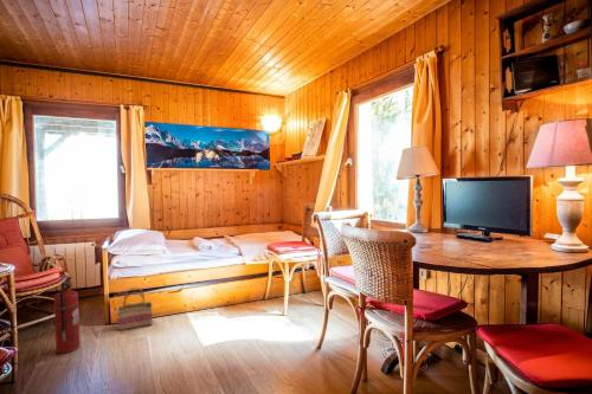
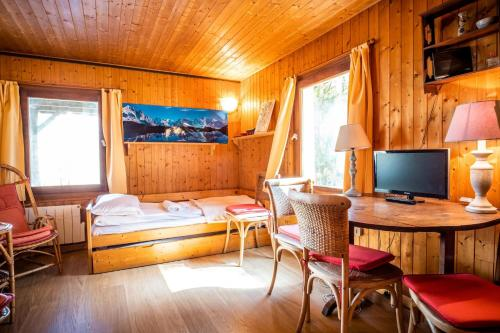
- fire extinguisher (66, 315)
- basket (135, 306)
